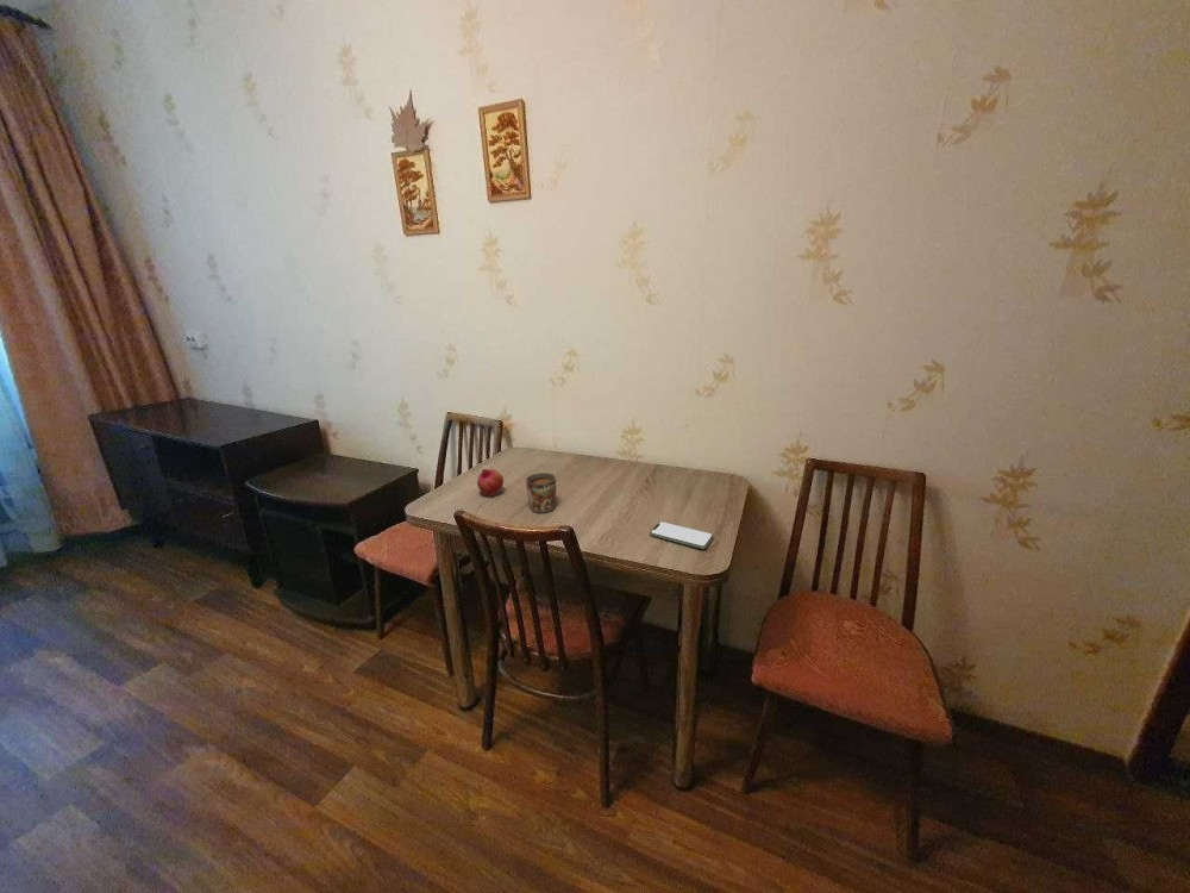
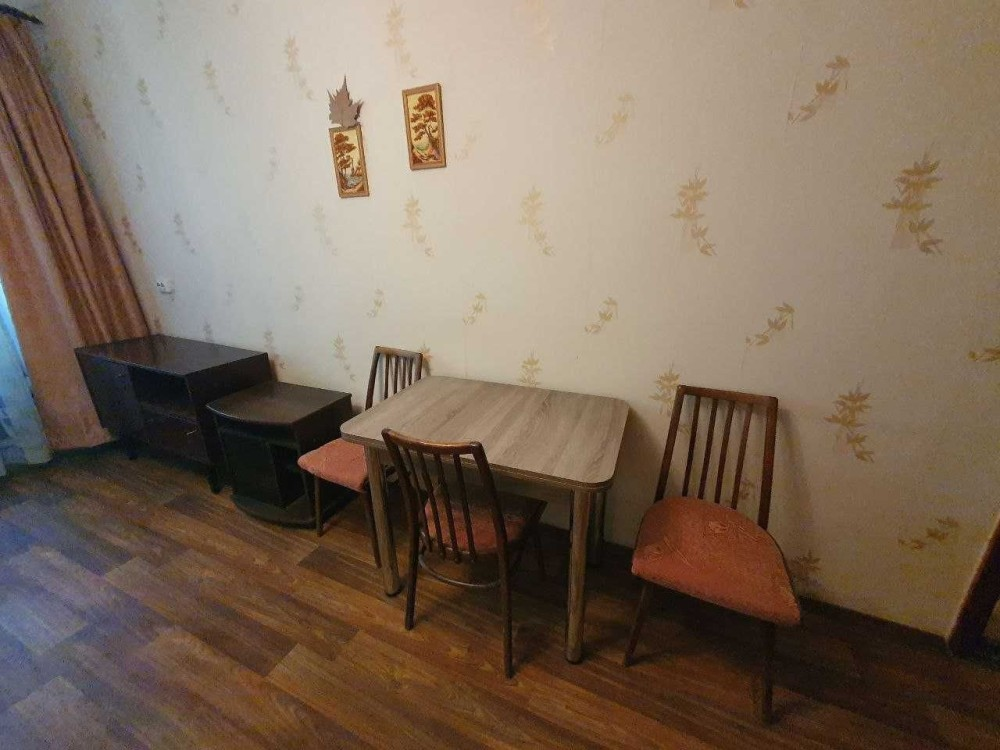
- smartphone (681, 535)
- mug (539, 491)
- fruit (490, 480)
